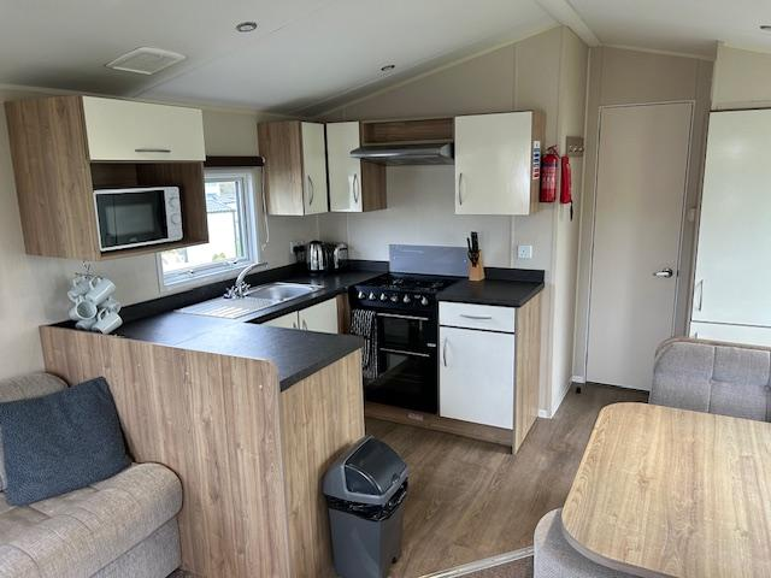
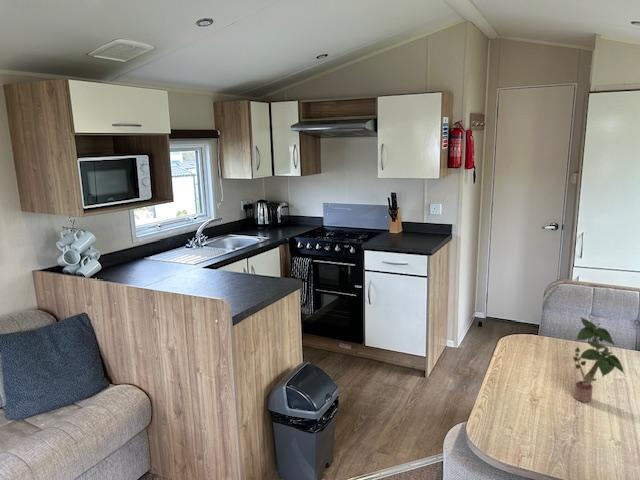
+ potted plant (598, 358)
